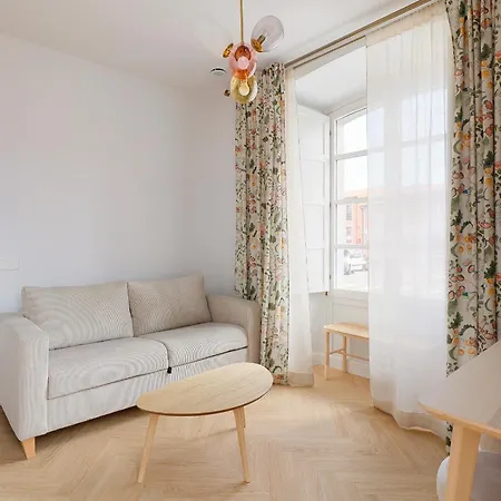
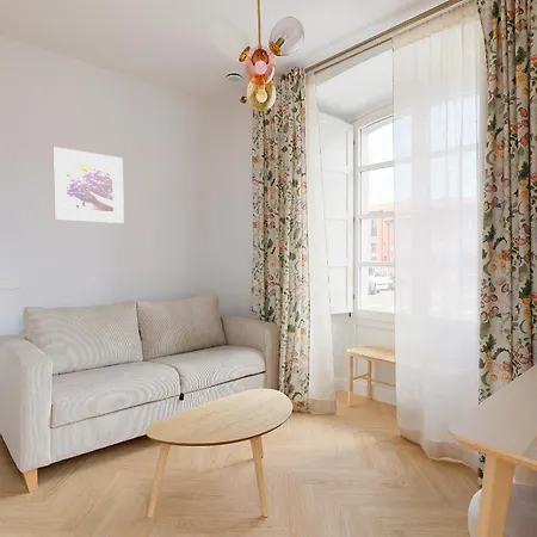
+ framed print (90, 186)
